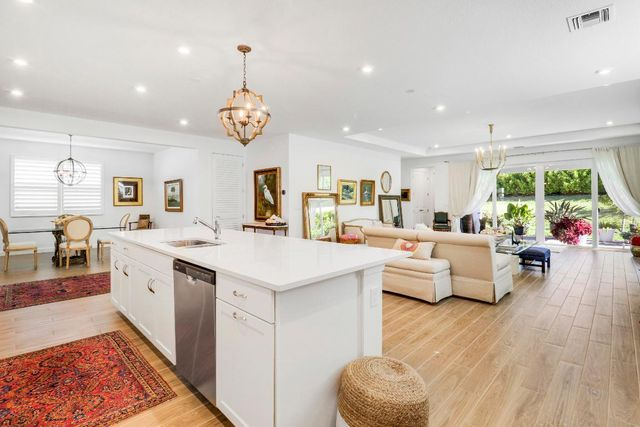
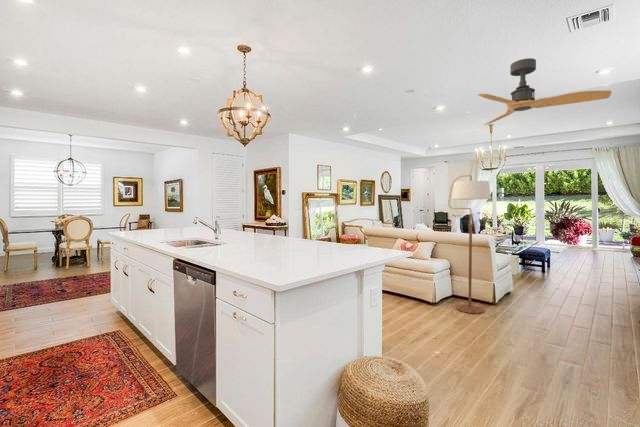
+ ceiling fan (534, 89)
+ floor lamp (469, 242)
